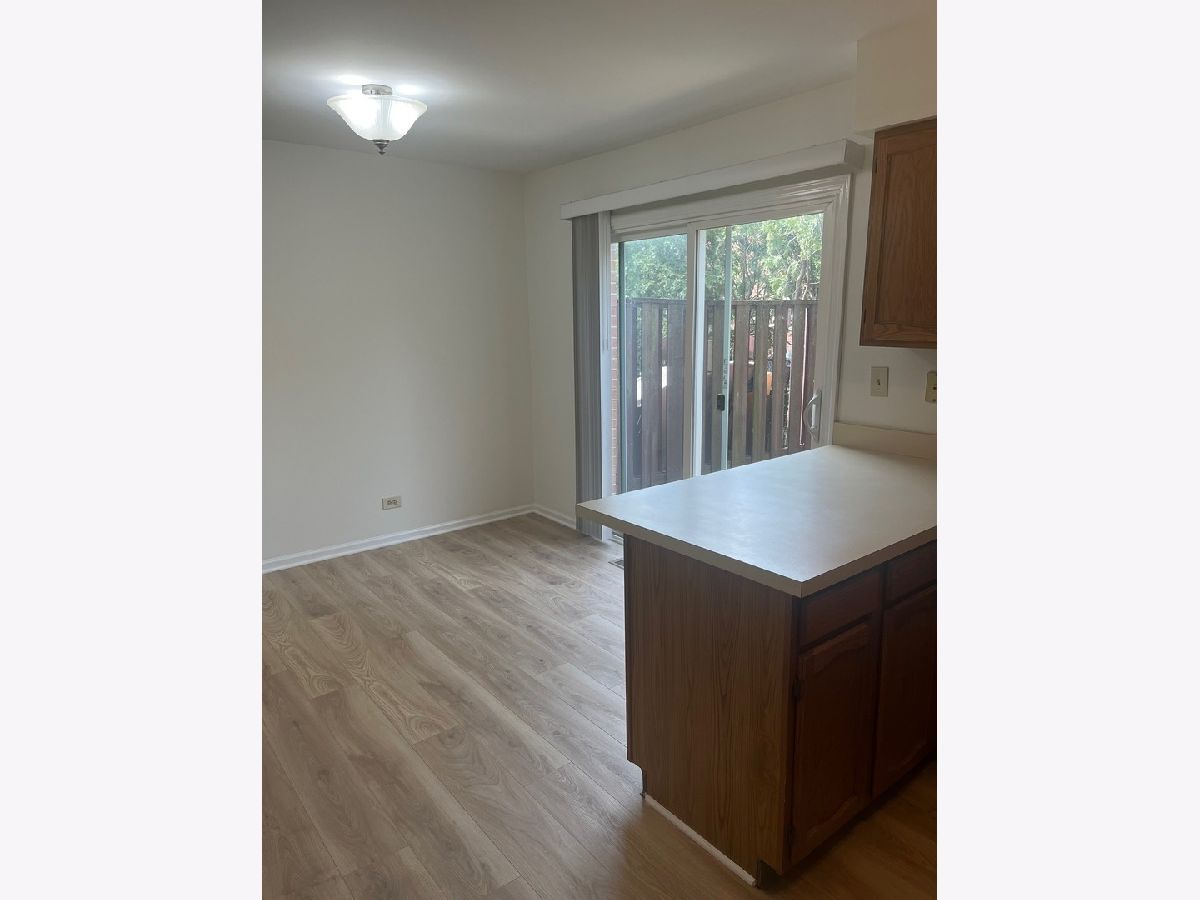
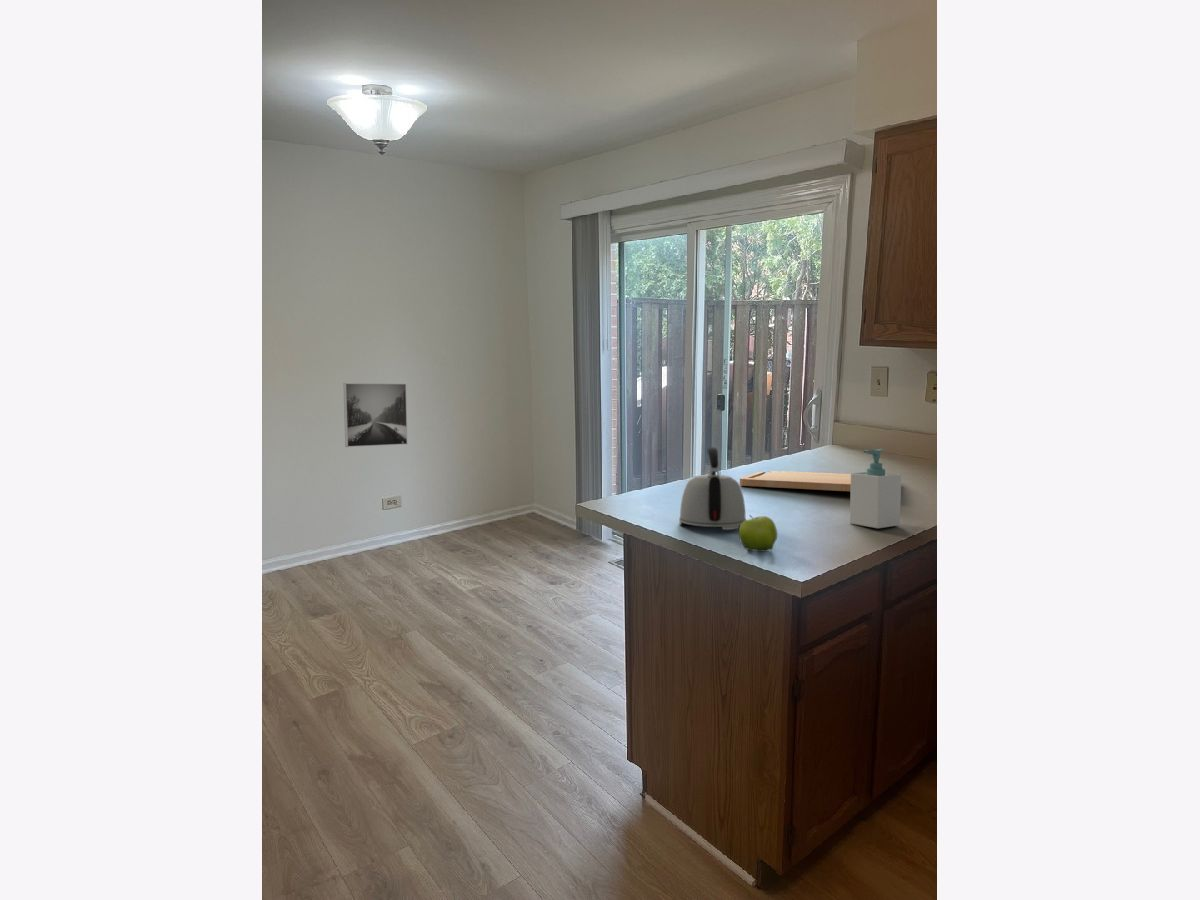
+ soap bottle (875, 487)
+ kettle (712, 486)
+ fruit (757, 532)
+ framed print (376, 414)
+ cutting board (817, 480)
